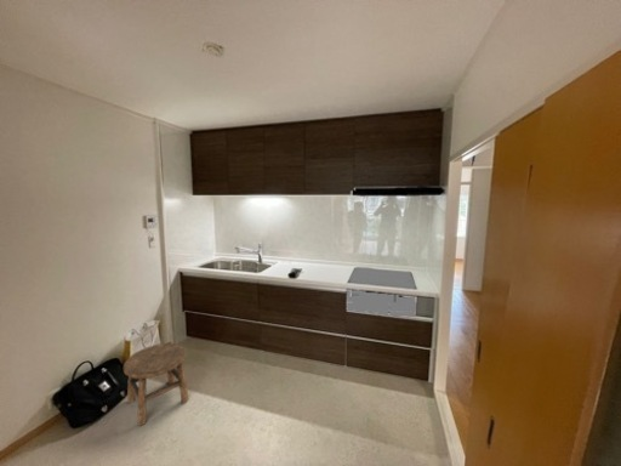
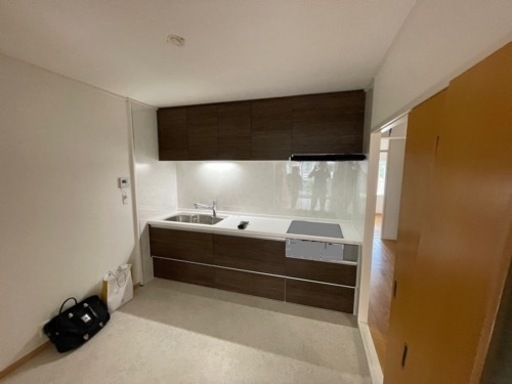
- stool (156, 375)
